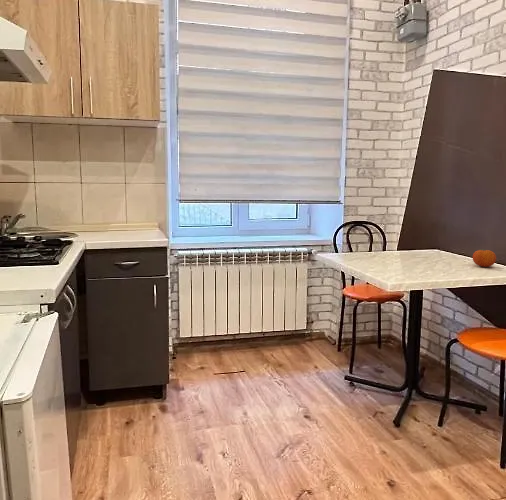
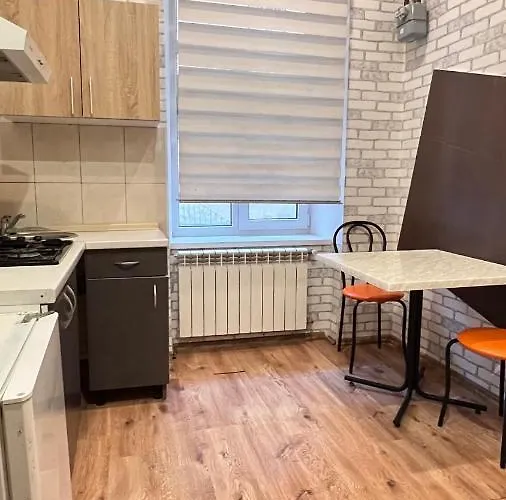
- fruit (484, 258)
